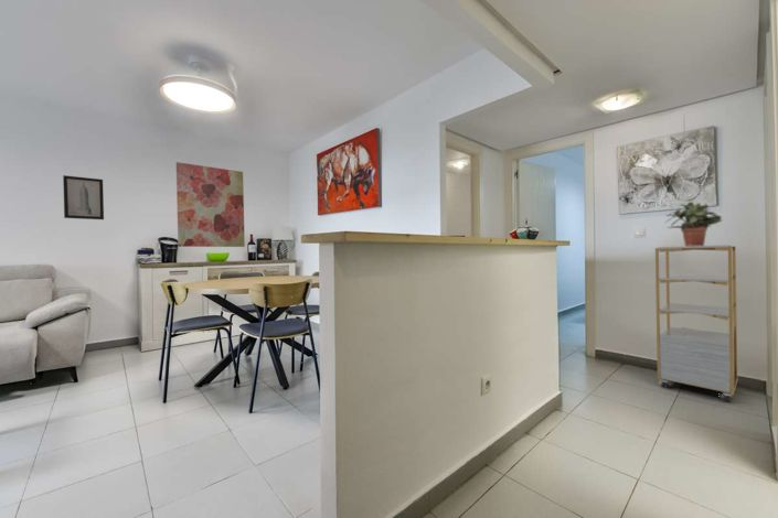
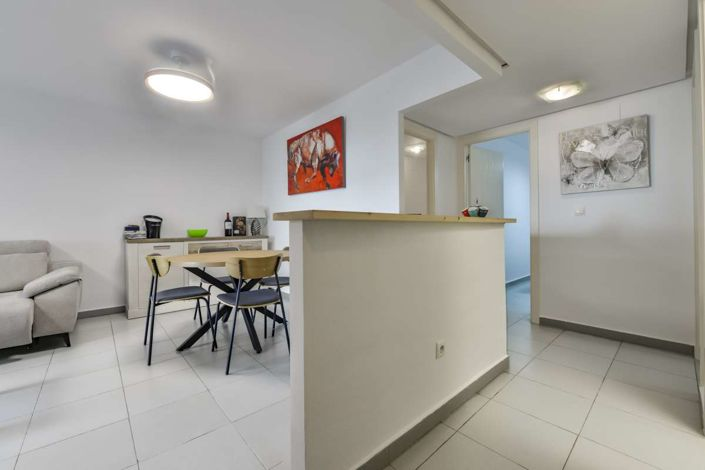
- potted plant (693, 223)
- wall art (212, 206)
- shelving unit (696, 313)
- wall art (84, 197)
